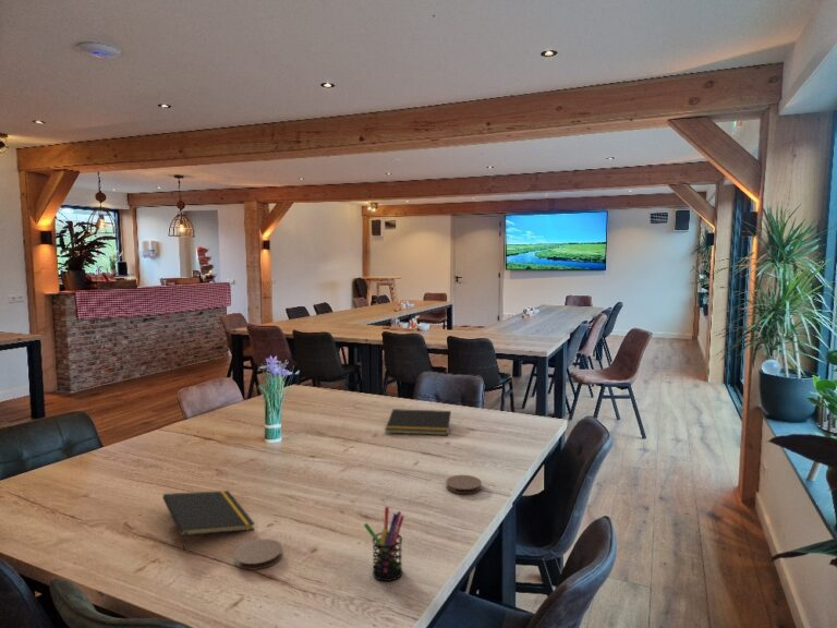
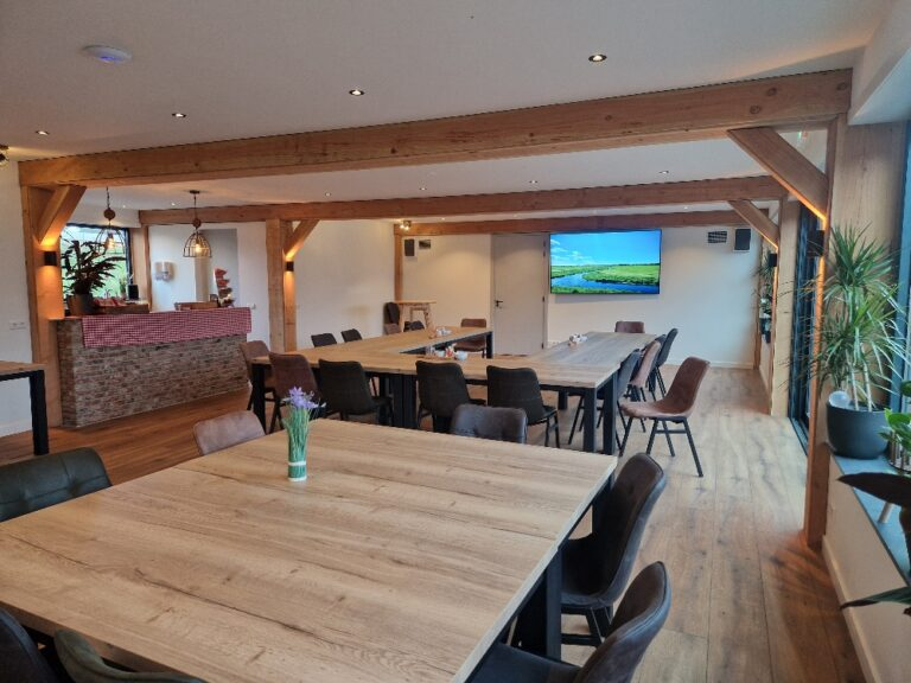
- pen holder (384, 542)
- notepad (418, 421)
- coaster (463, 484)
- coaster (258, 553)
- notepad (207, 510)
